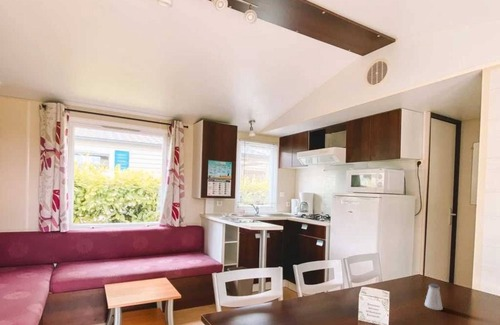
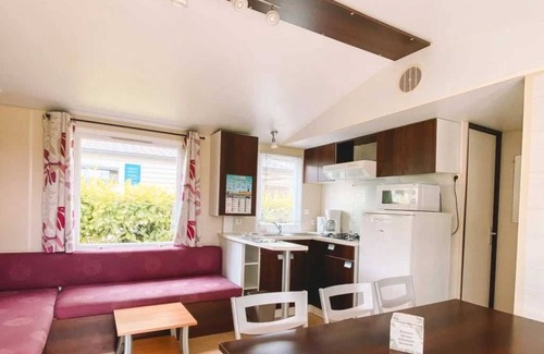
- saltshaker (433, 295)
